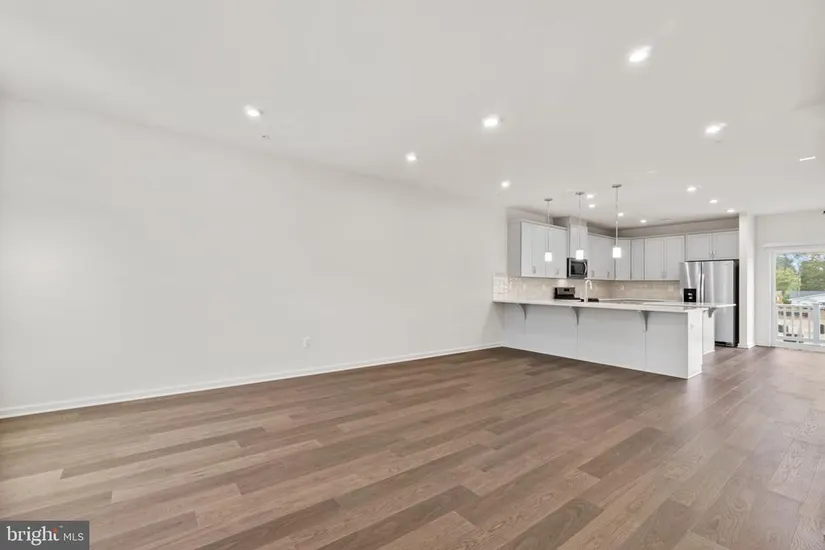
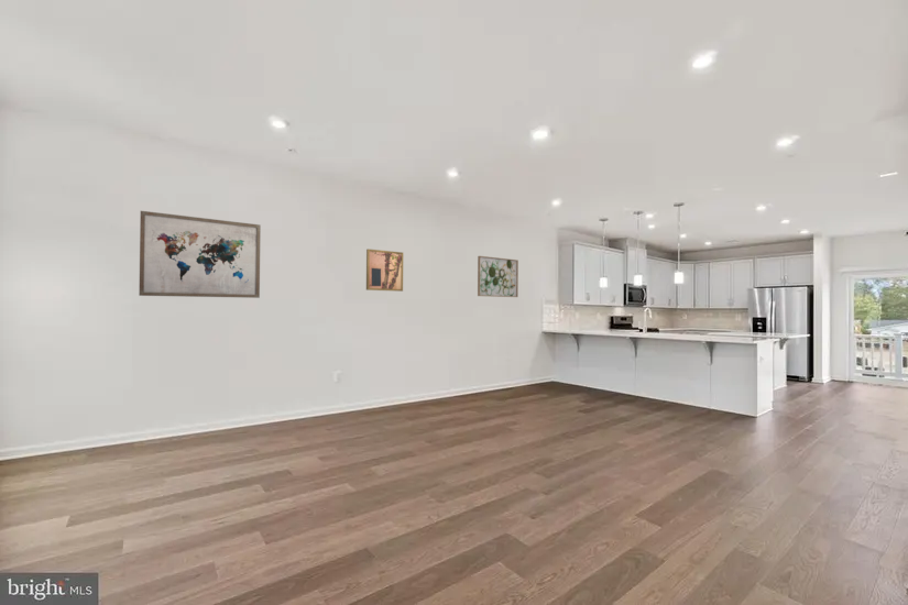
+ wall art (385, 271)
+ wall art (204, 257)
+ wall art (499, 277)
